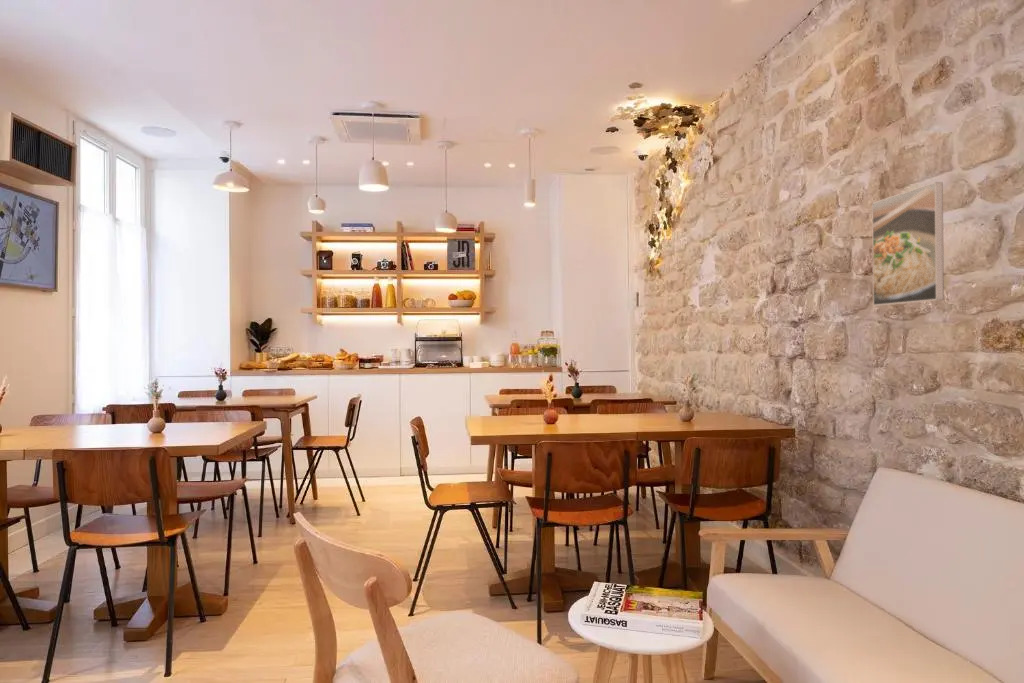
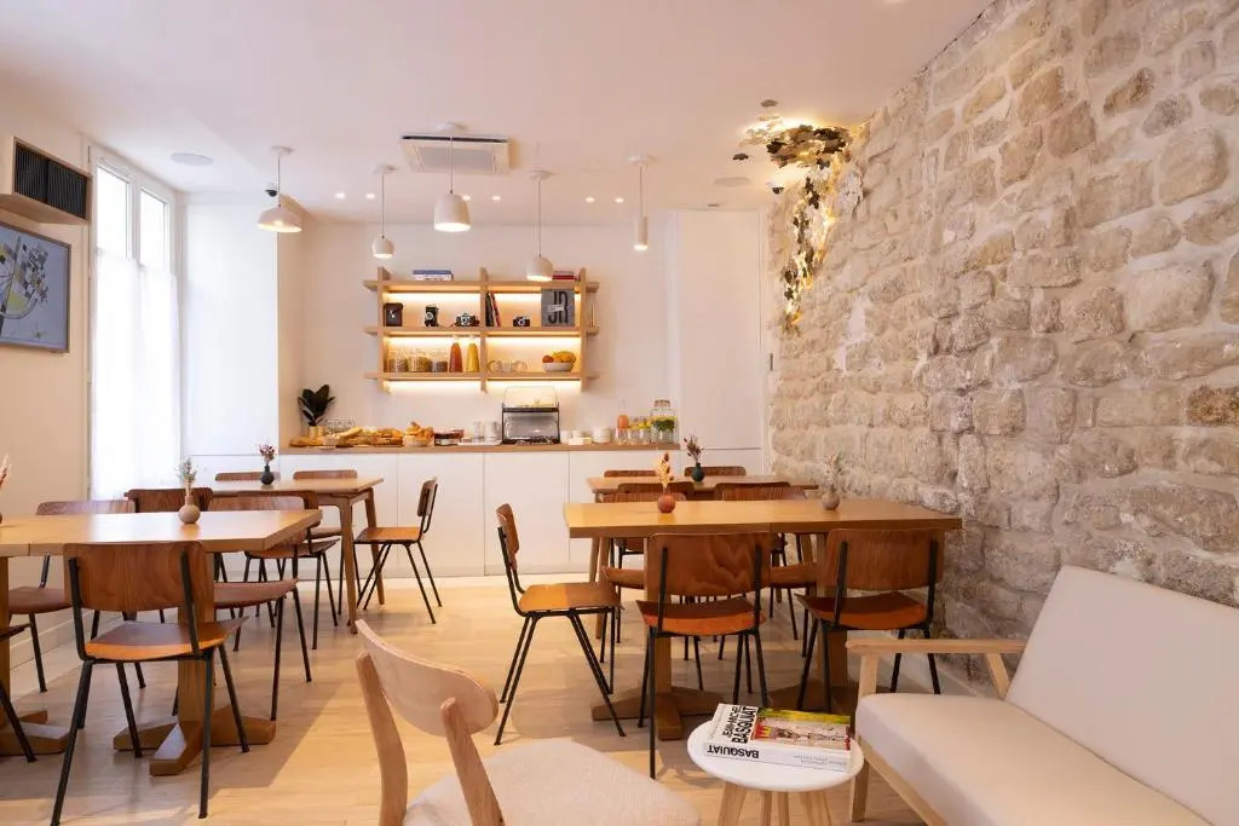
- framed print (905, 248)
